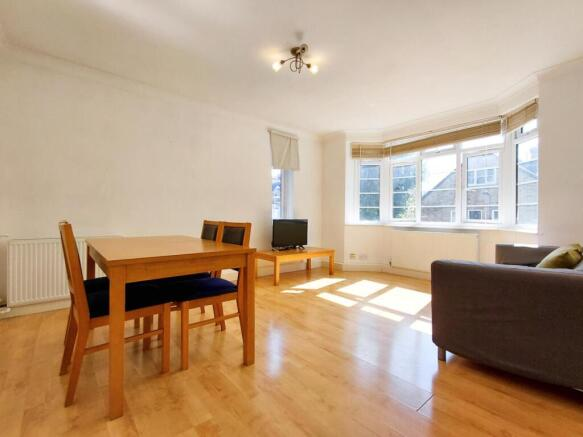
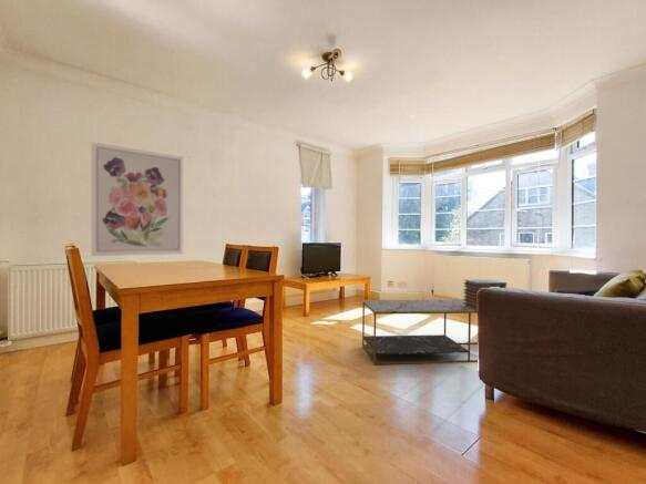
+ wall art (141, 203)
+ book stack (481, 288)
+ coffee table (431, 336)
